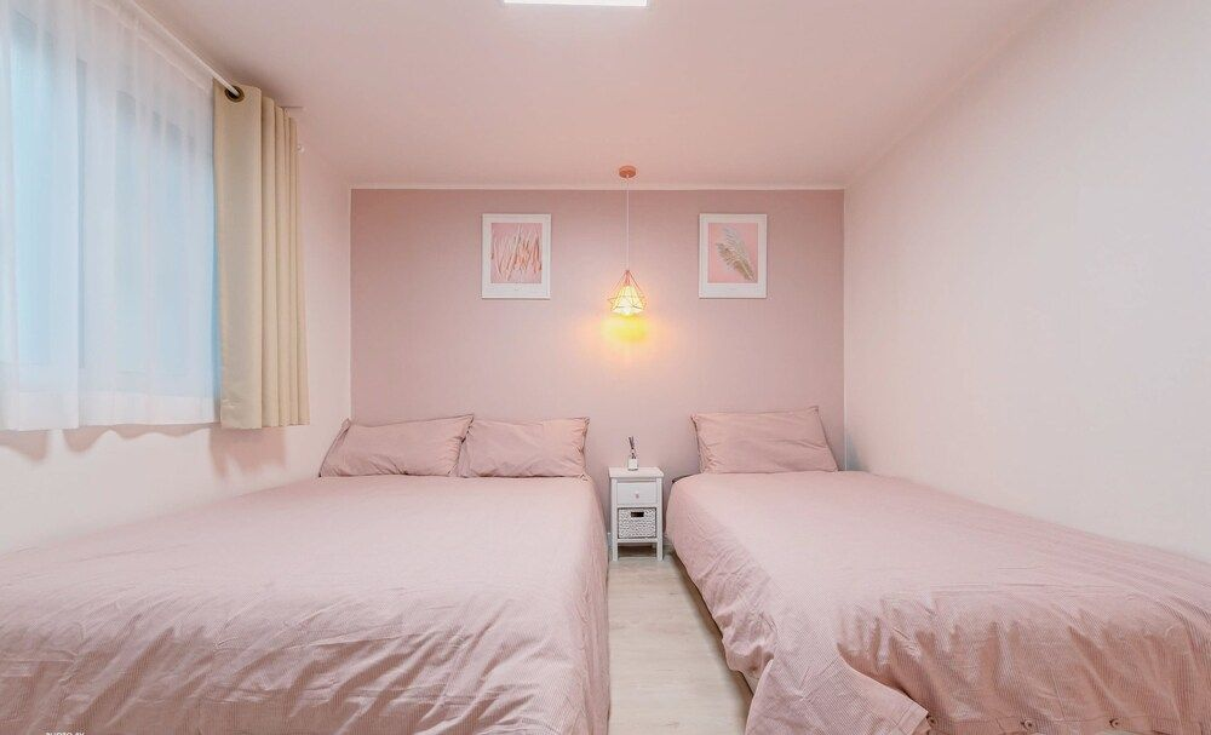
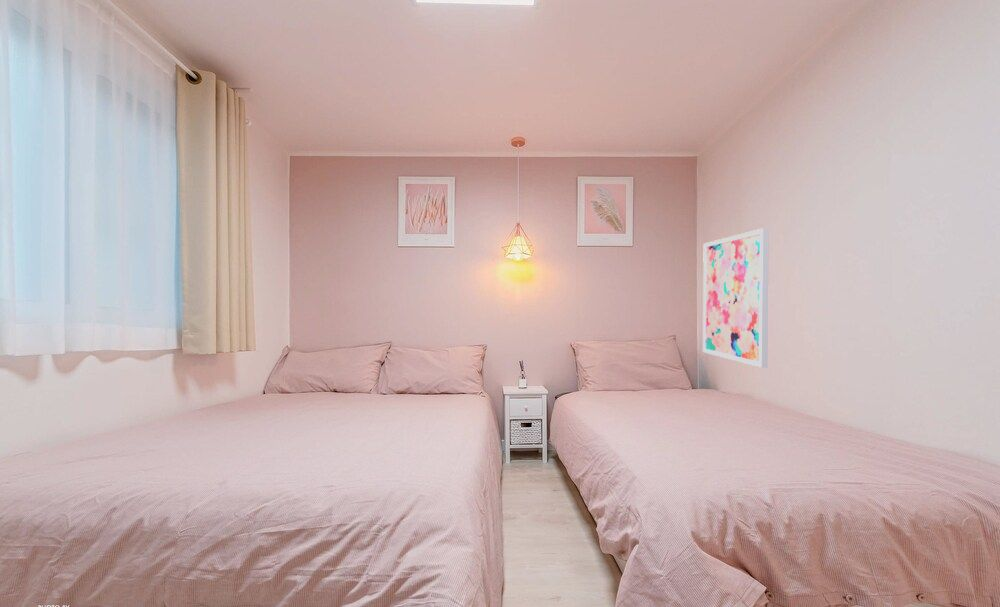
+ wall art (731, 298)
